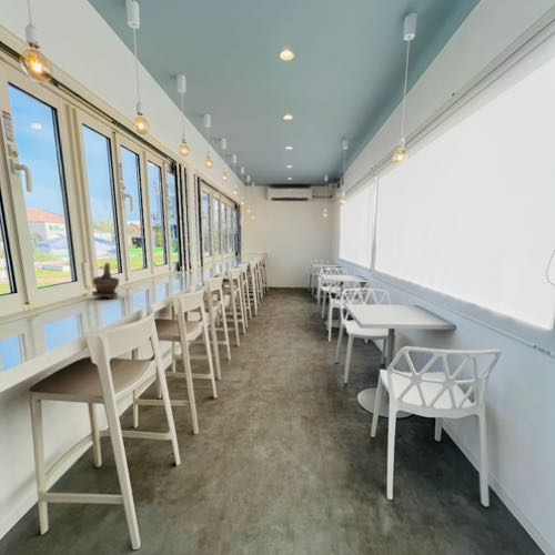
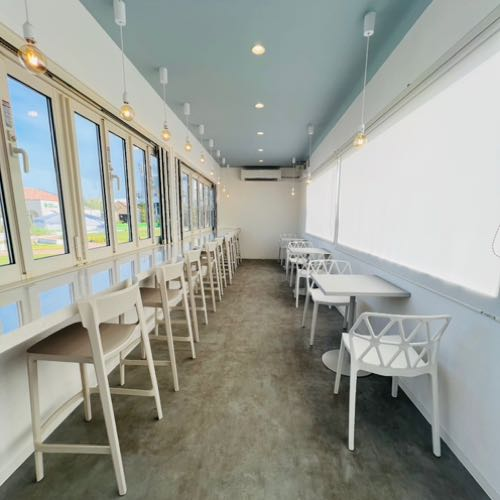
- potted plant (104, 280)
